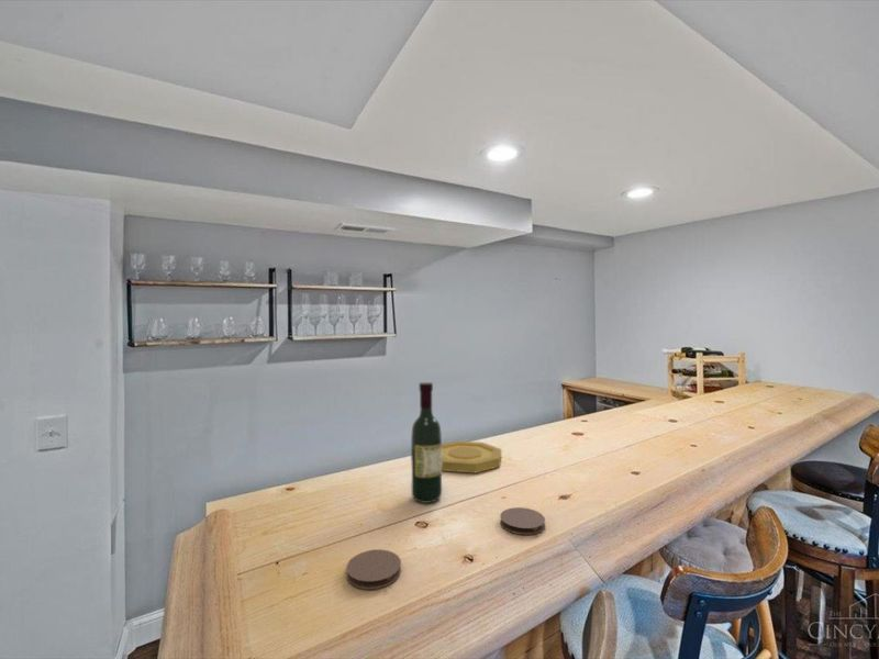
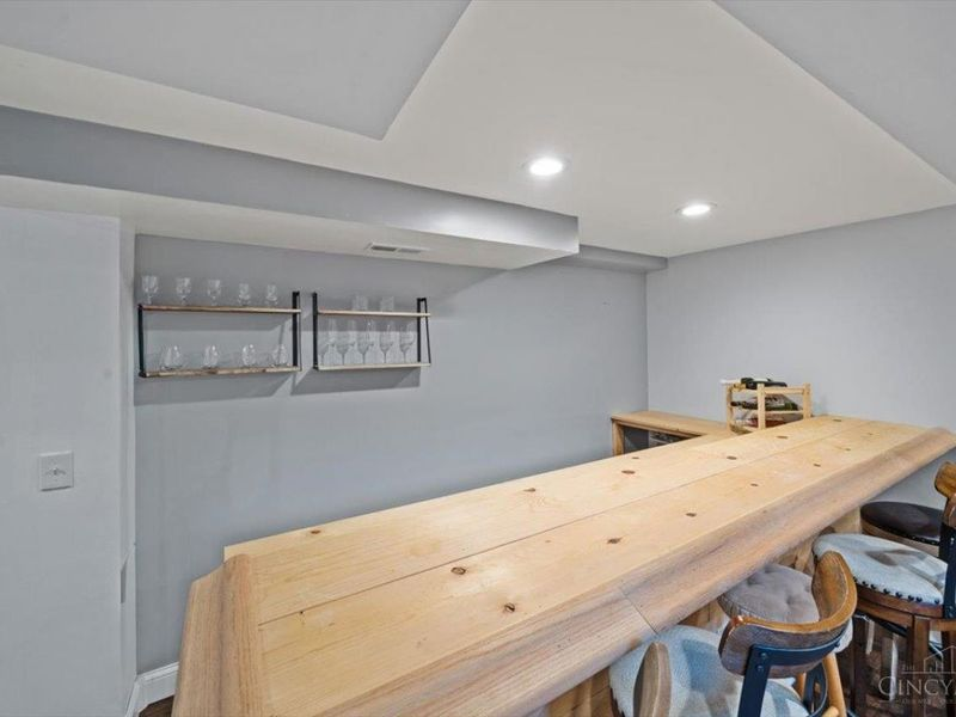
- coaster (522, 520)
- bowl (465, 455)
- coaster (374, 568)
- wine bottle (426, 440)
